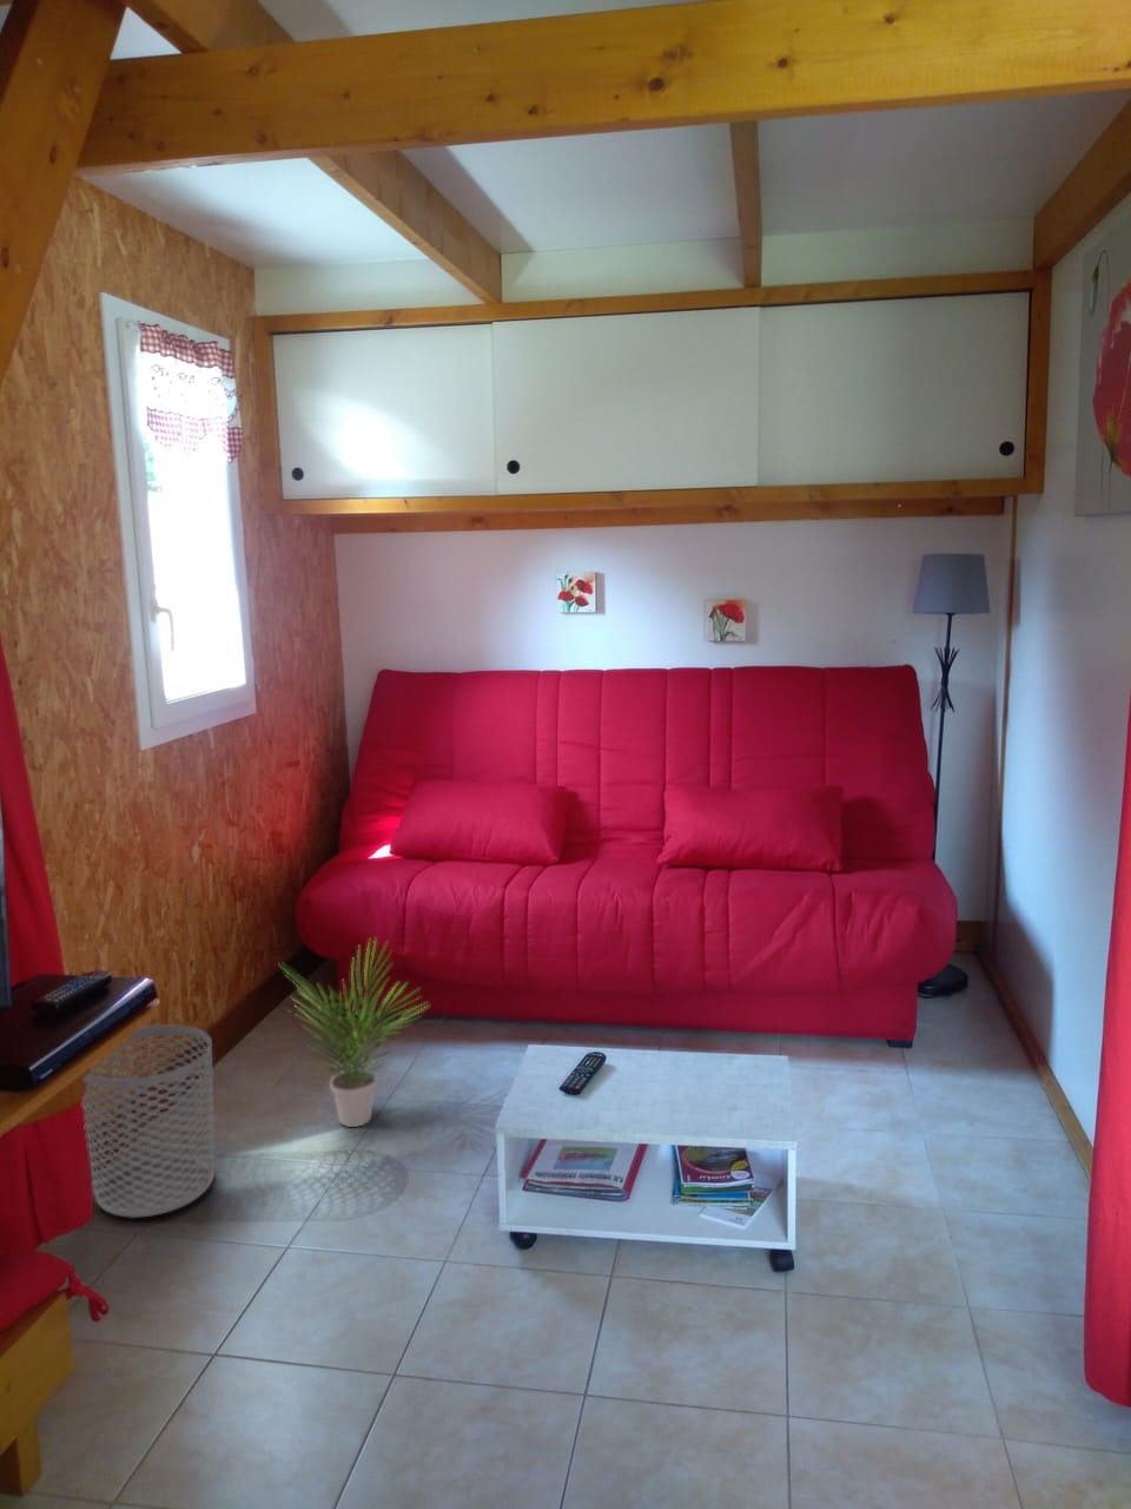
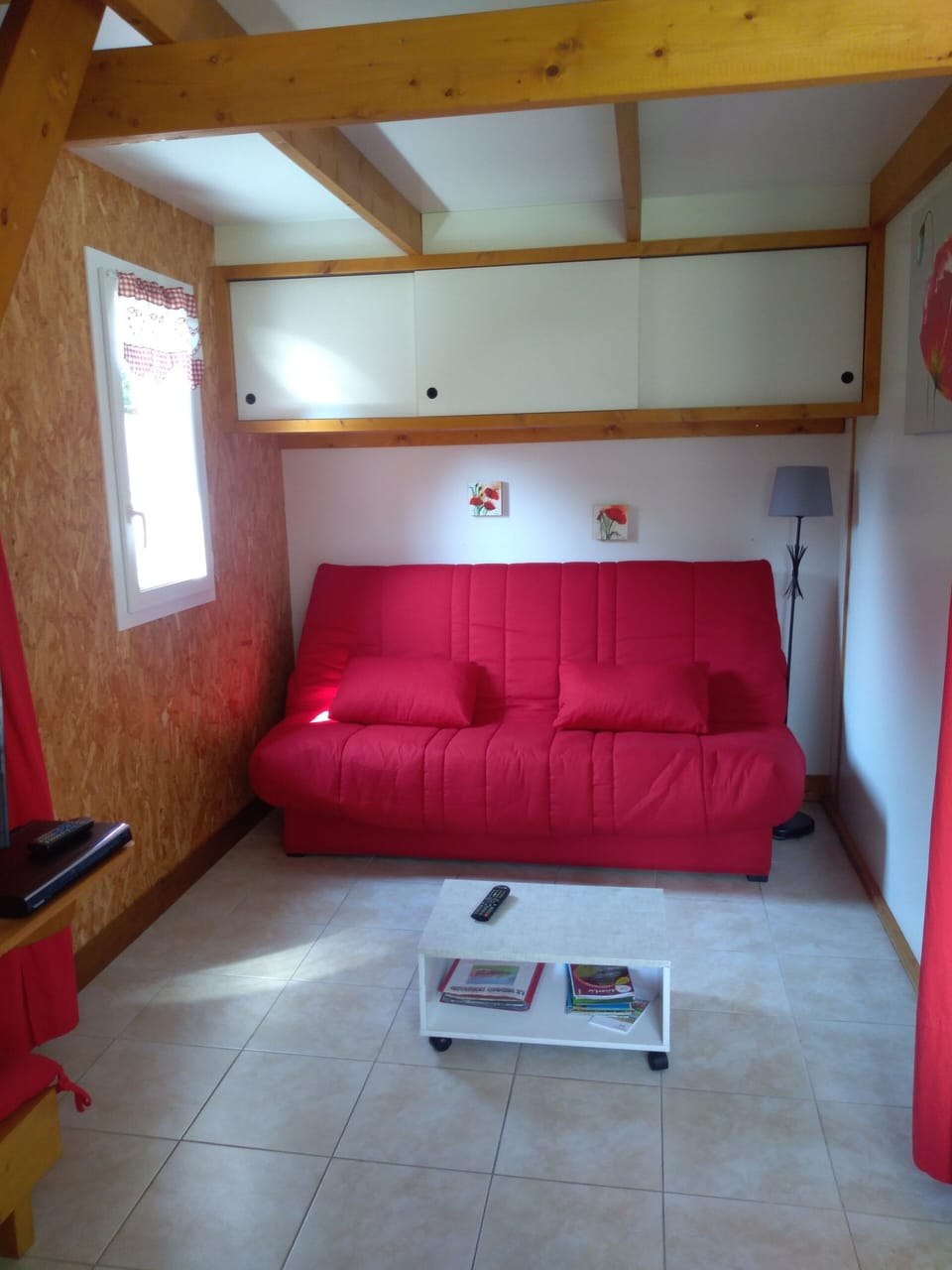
- waste bin (150, 1119)
- potted plant (352, 1038)
